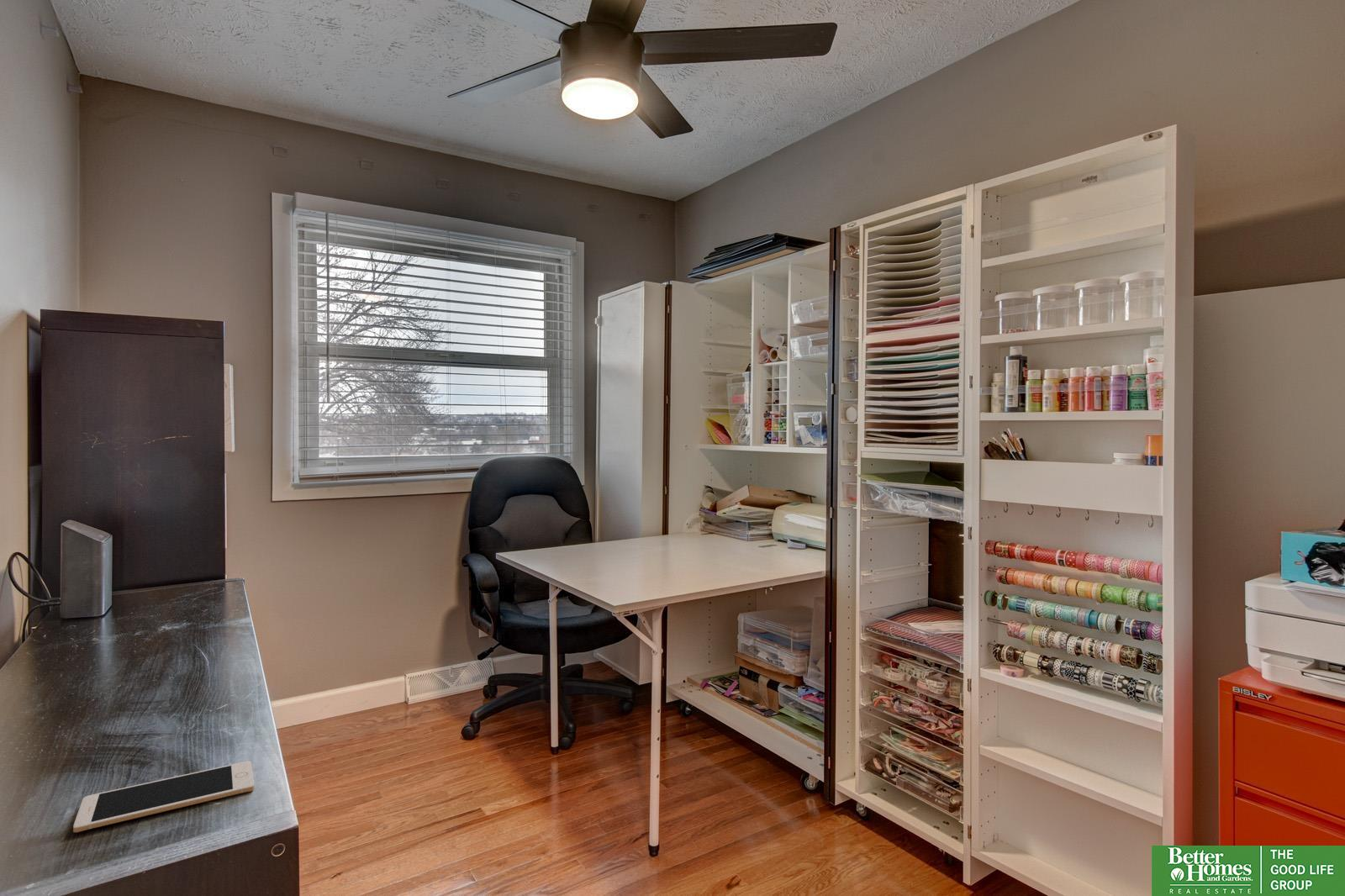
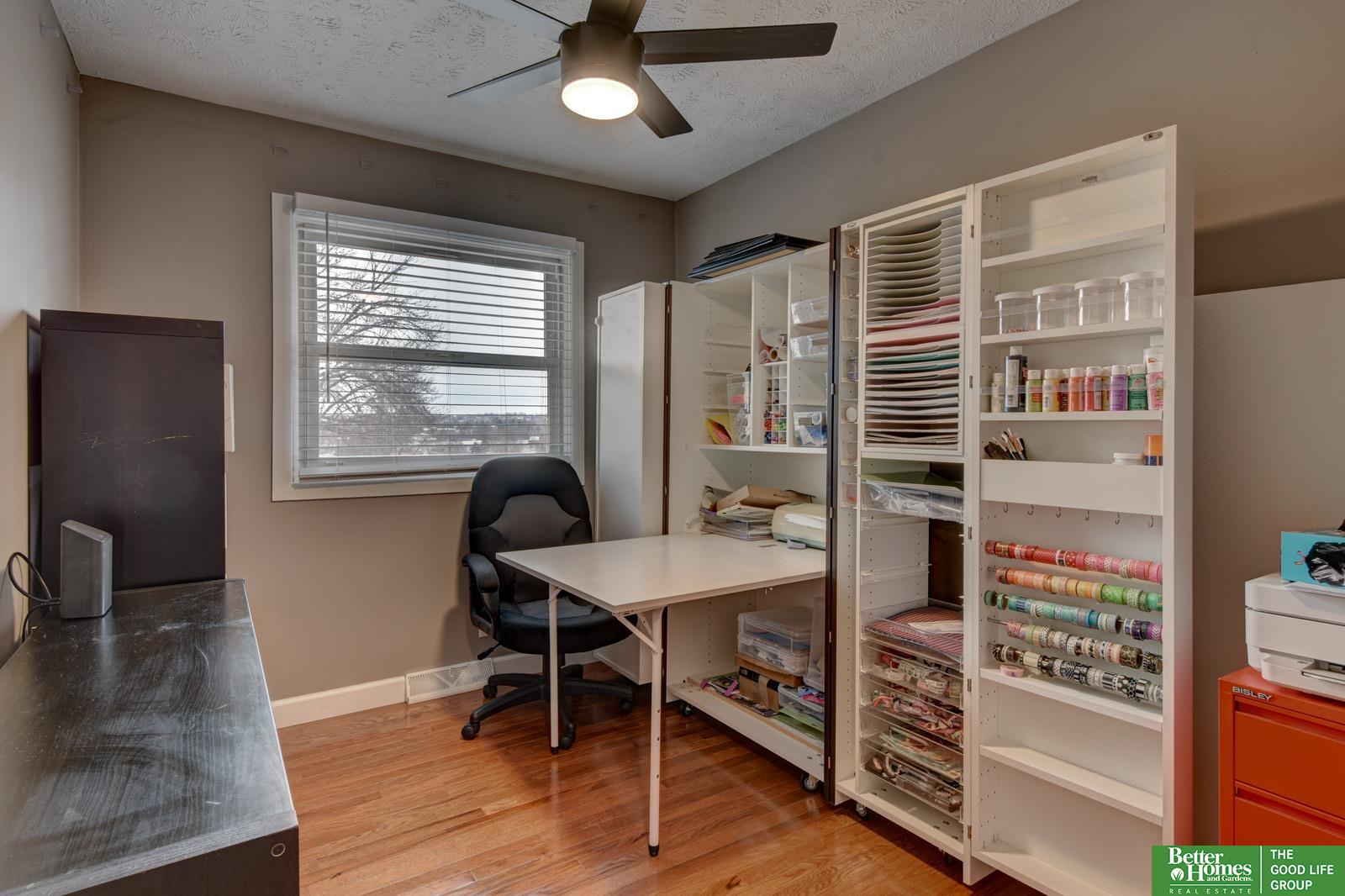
- cell phone (170, 793)
